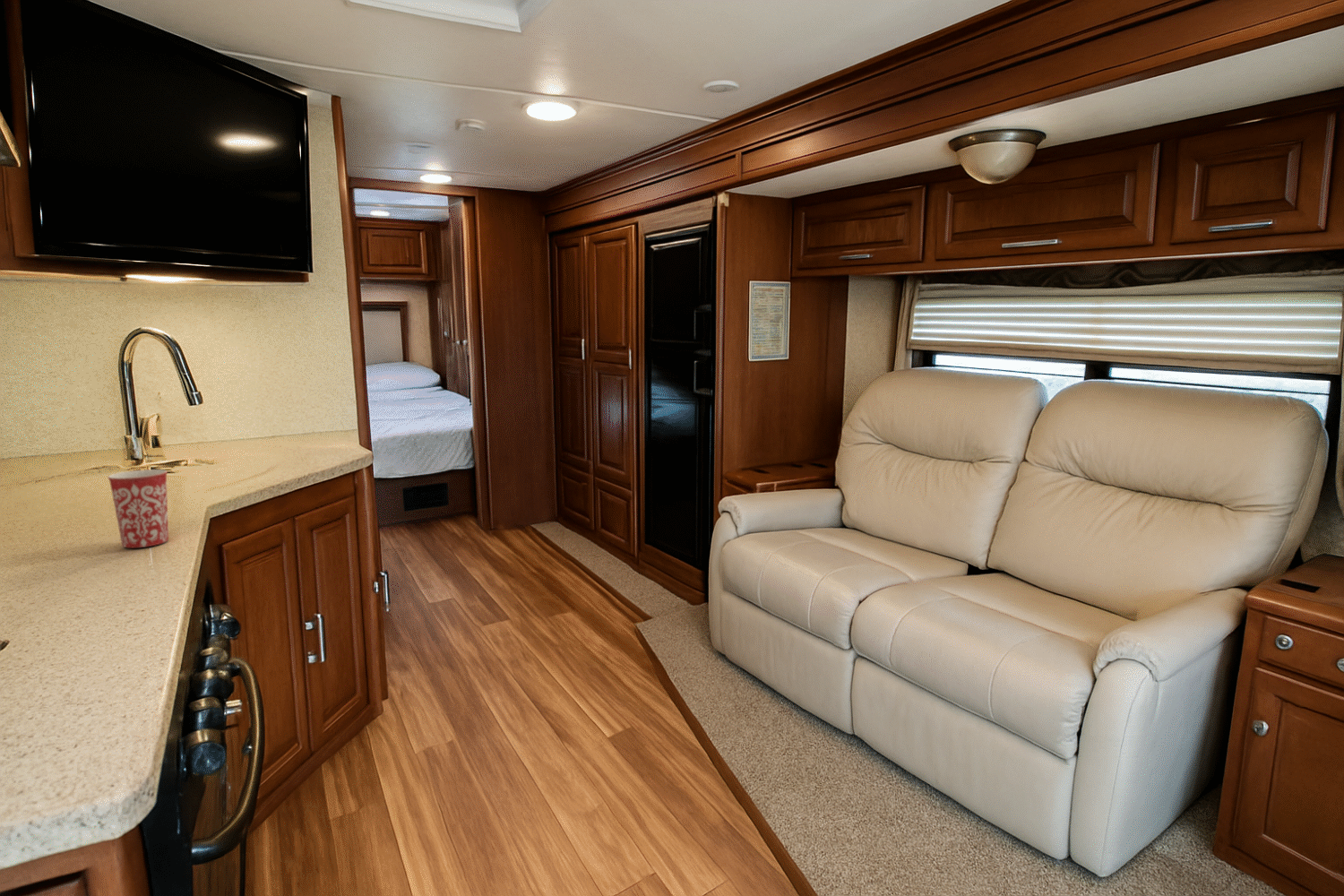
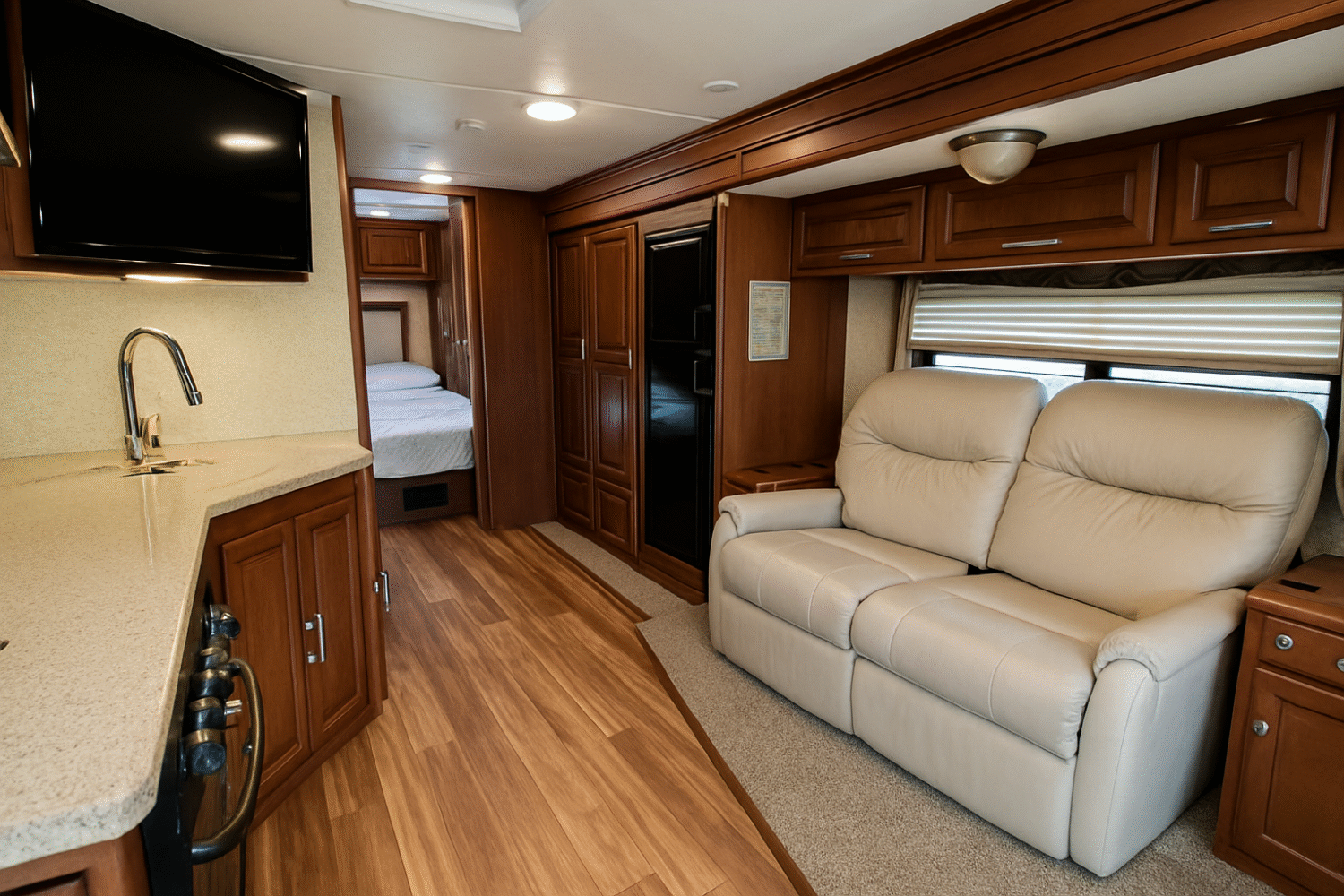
- mug (142, 506)
